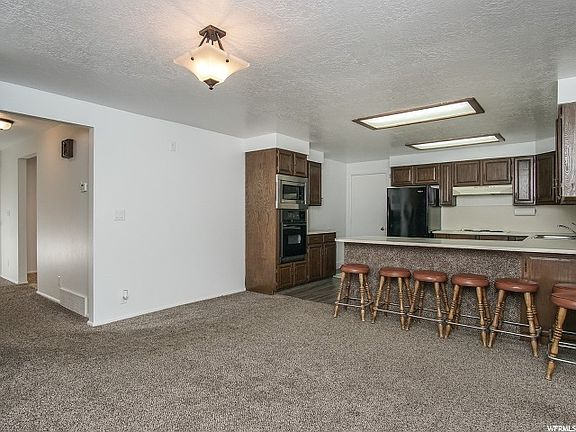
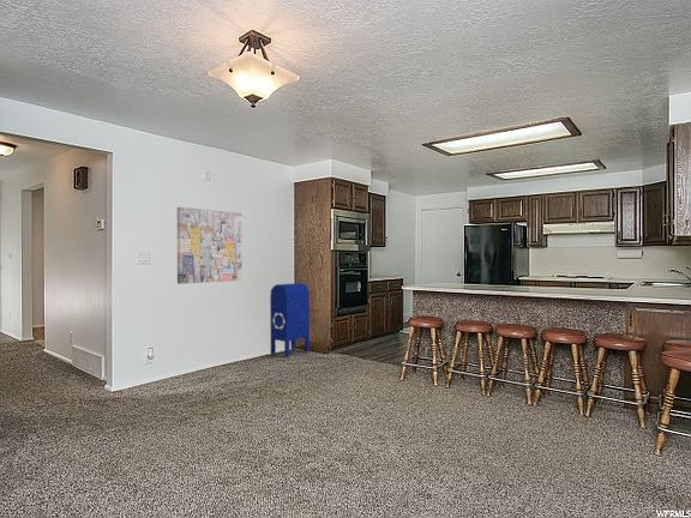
+ mailbox (289, 318)
+ wall art (211, 246)
